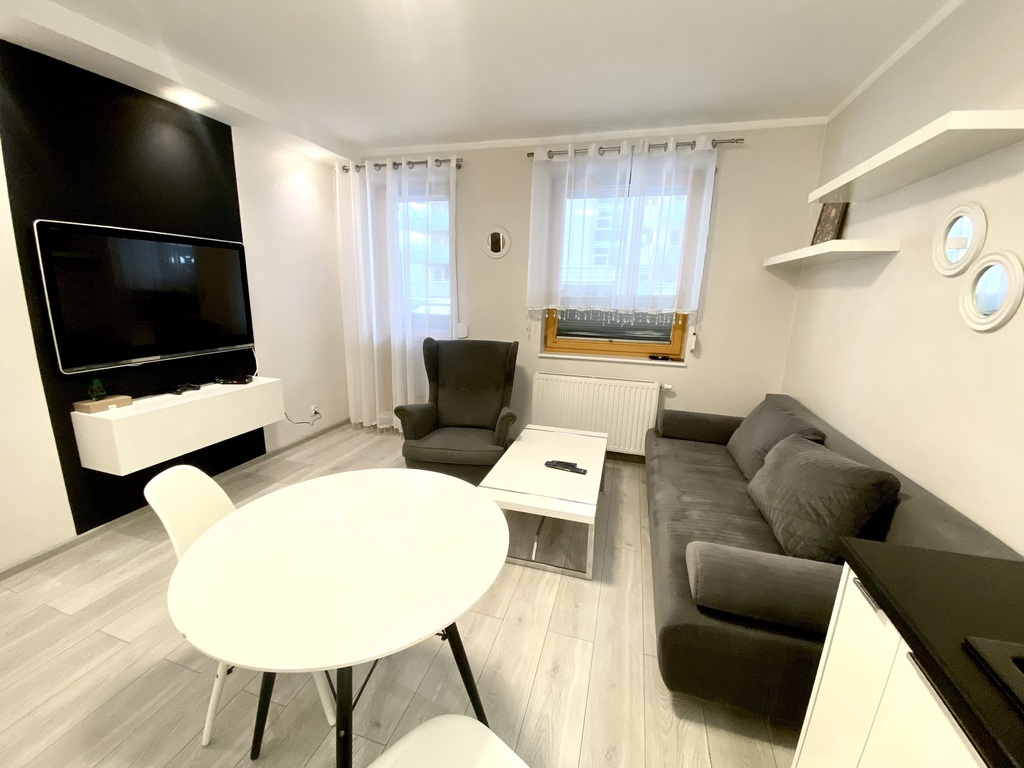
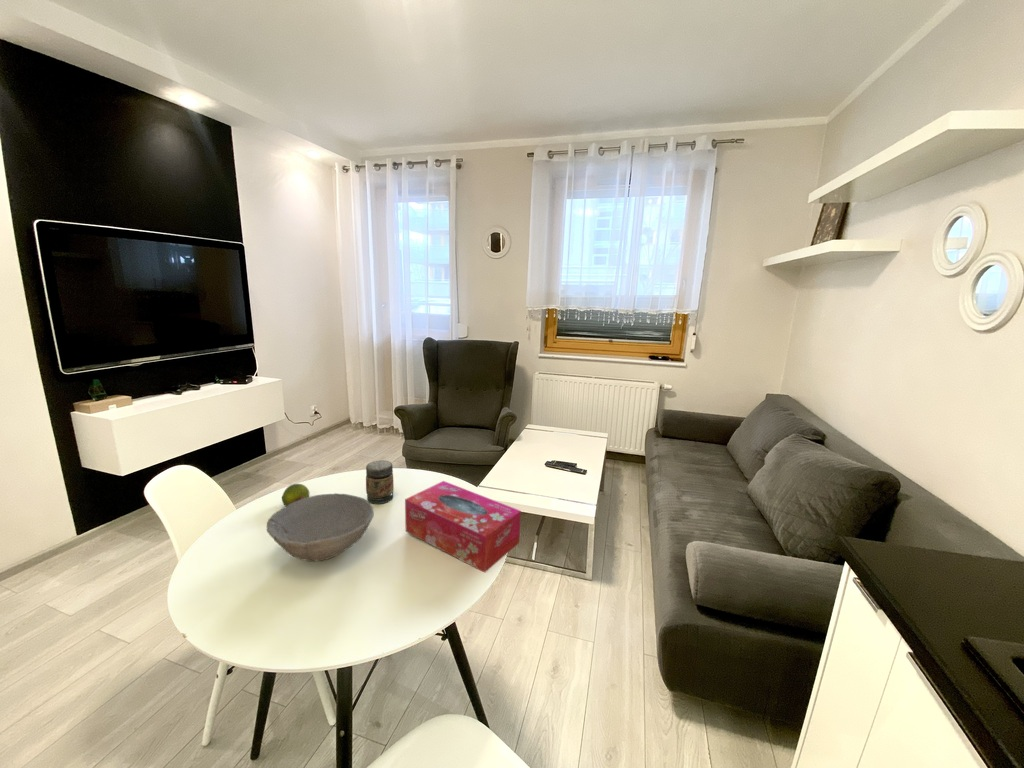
+ bowl (323, 532)
+ fruit (295, 495)
+ jar (379, 481)
+ tissue box (461, 521)
